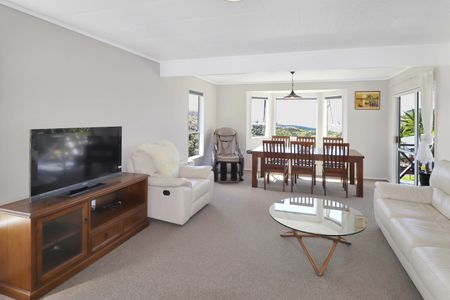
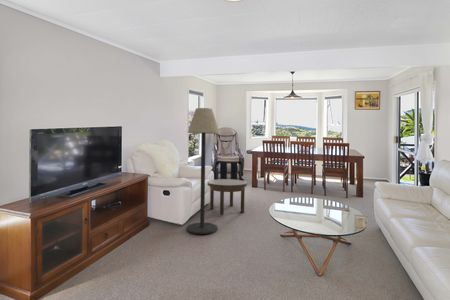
+ side table (230, 196)
+ floor lamp (203, 169)
